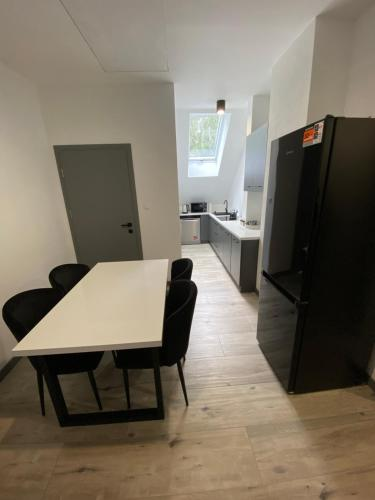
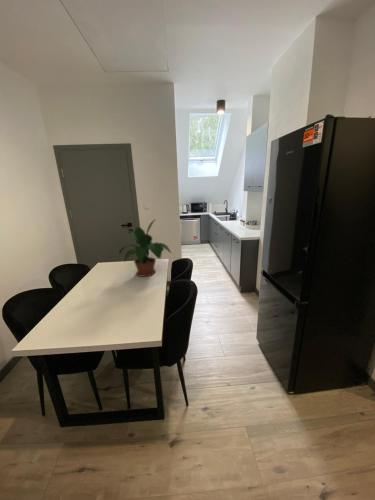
+ potted plant (144, 247)
